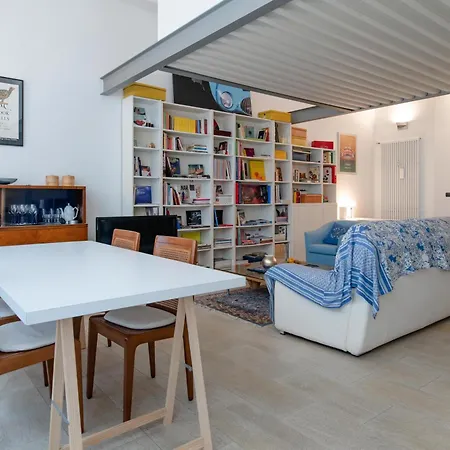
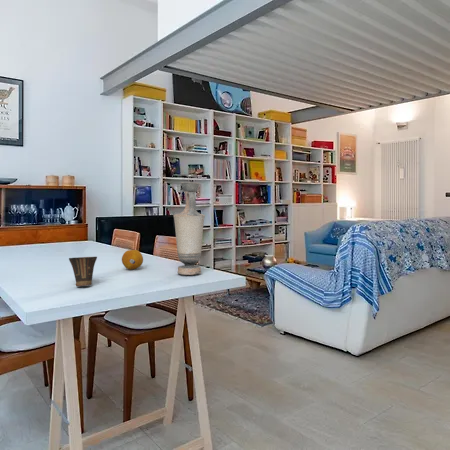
+ vase (189, 228)
+ fruit (132, 259)
+ cup (83, 270)
